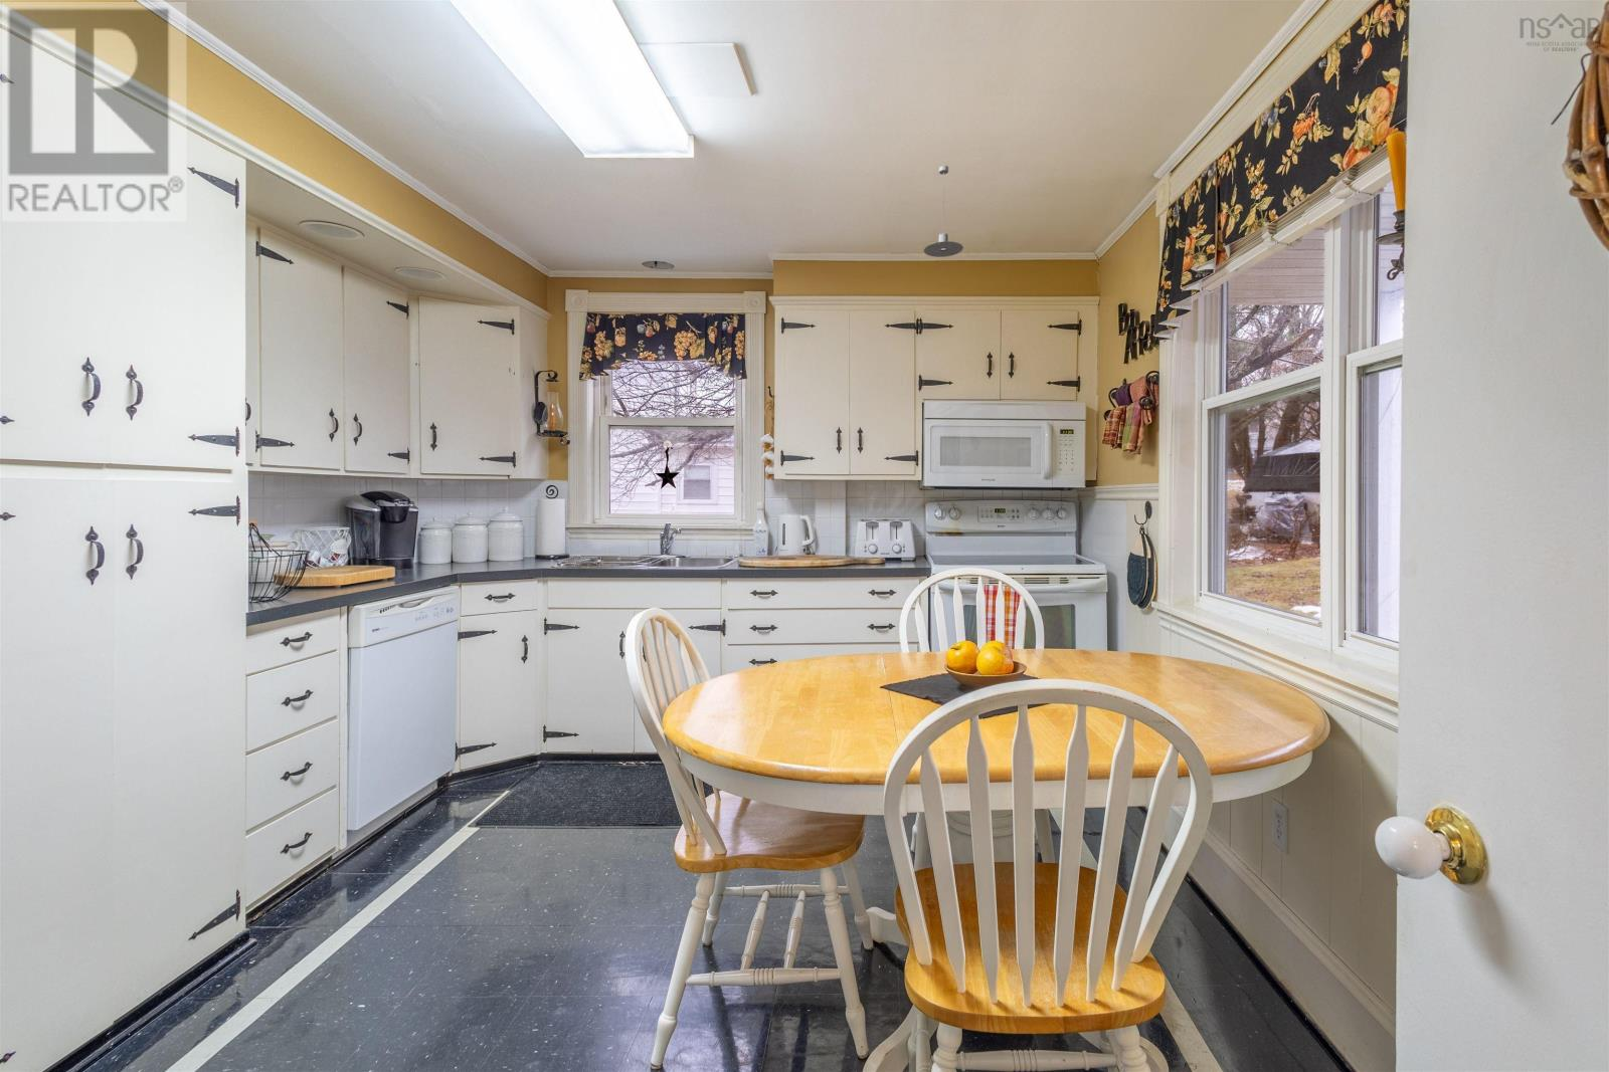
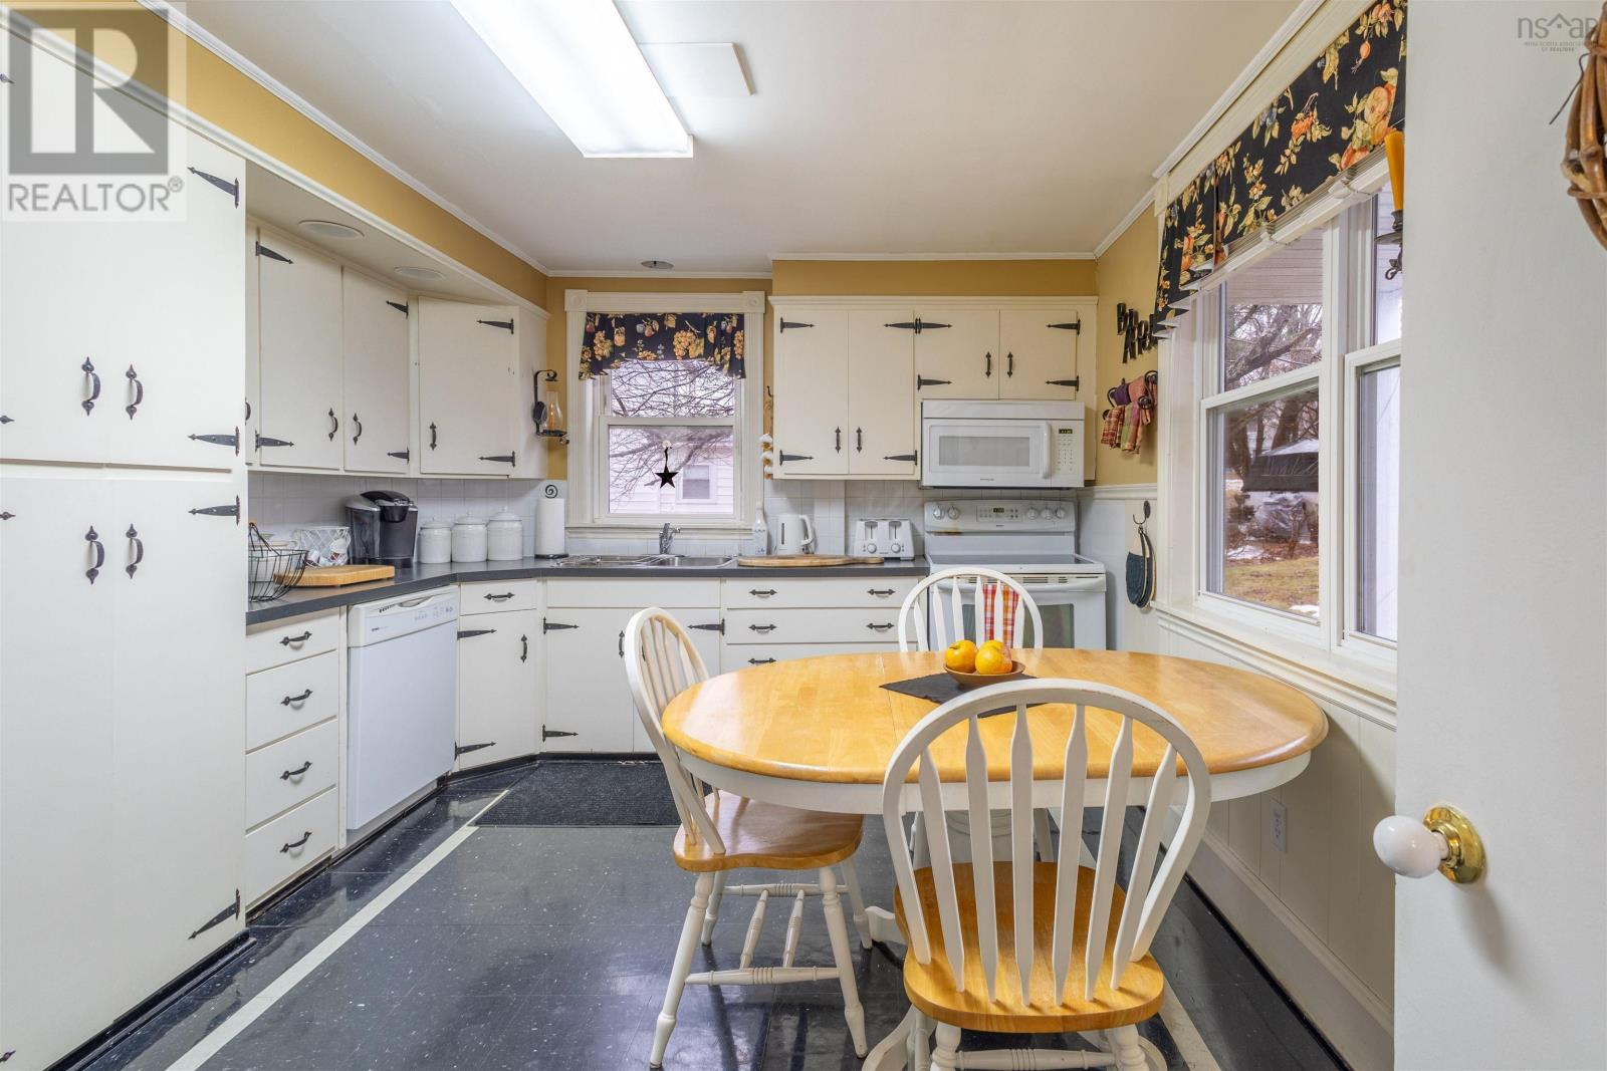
- pendant light (943, 205)
